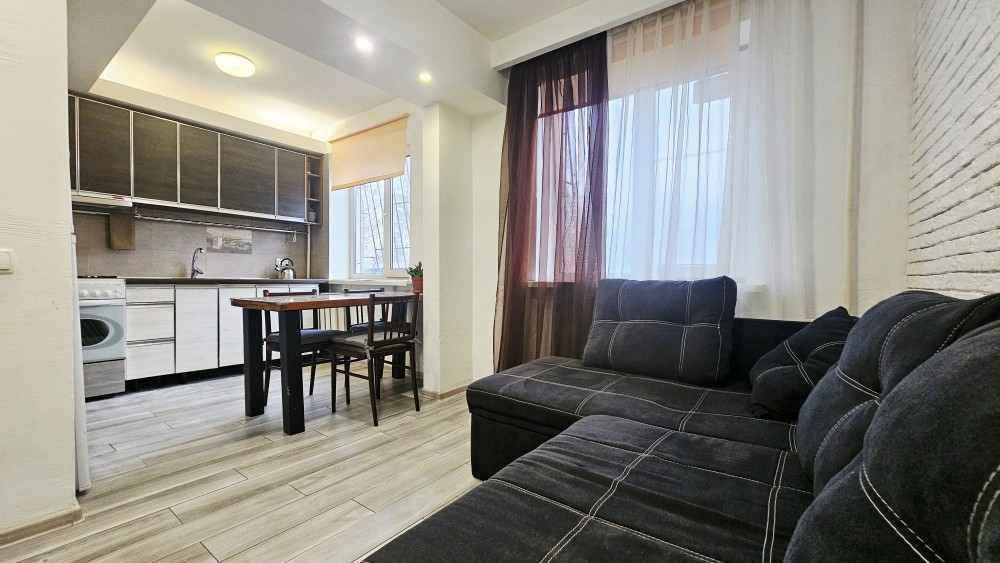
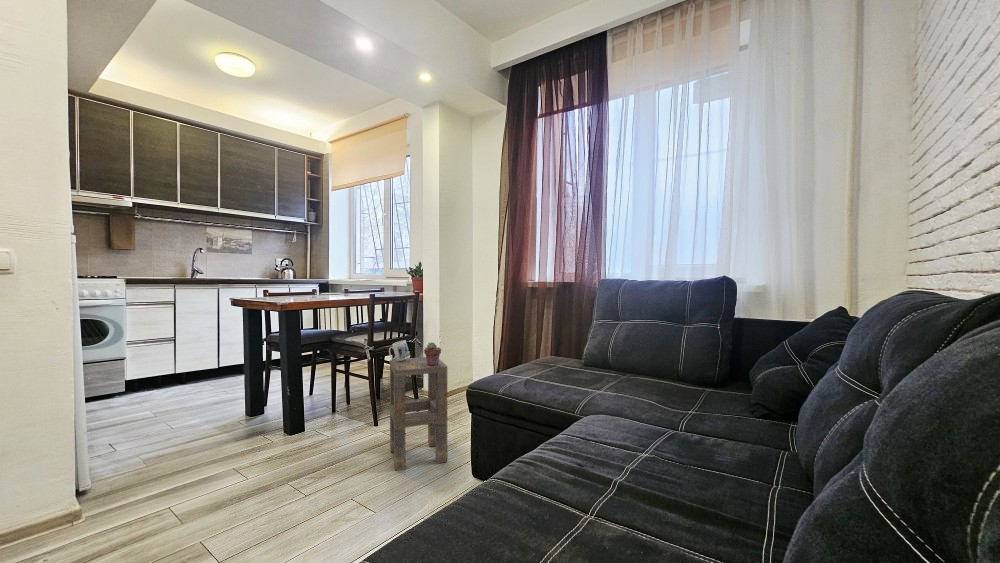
+ mug (399, 350)
+ potted succulent (432, 352)
+ side table (417, 409)
